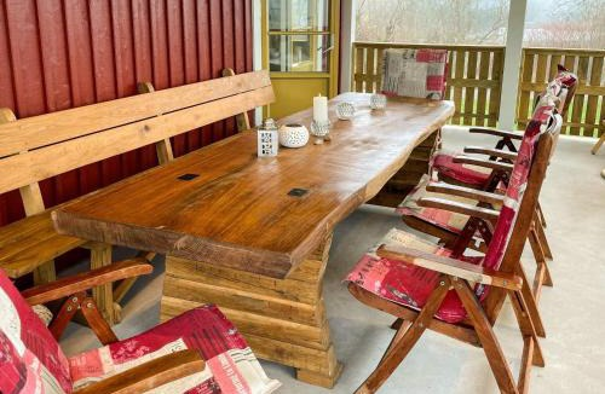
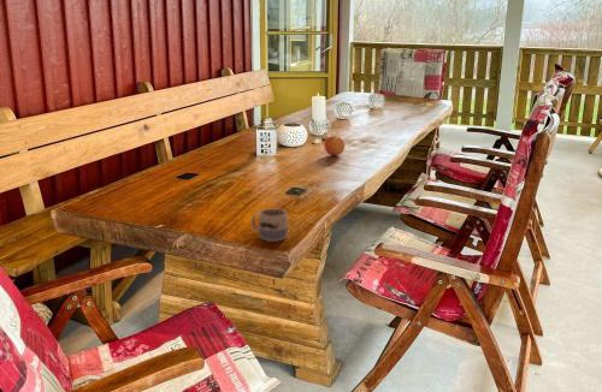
+ apple (334, 144)
+ mug (268, 224)
